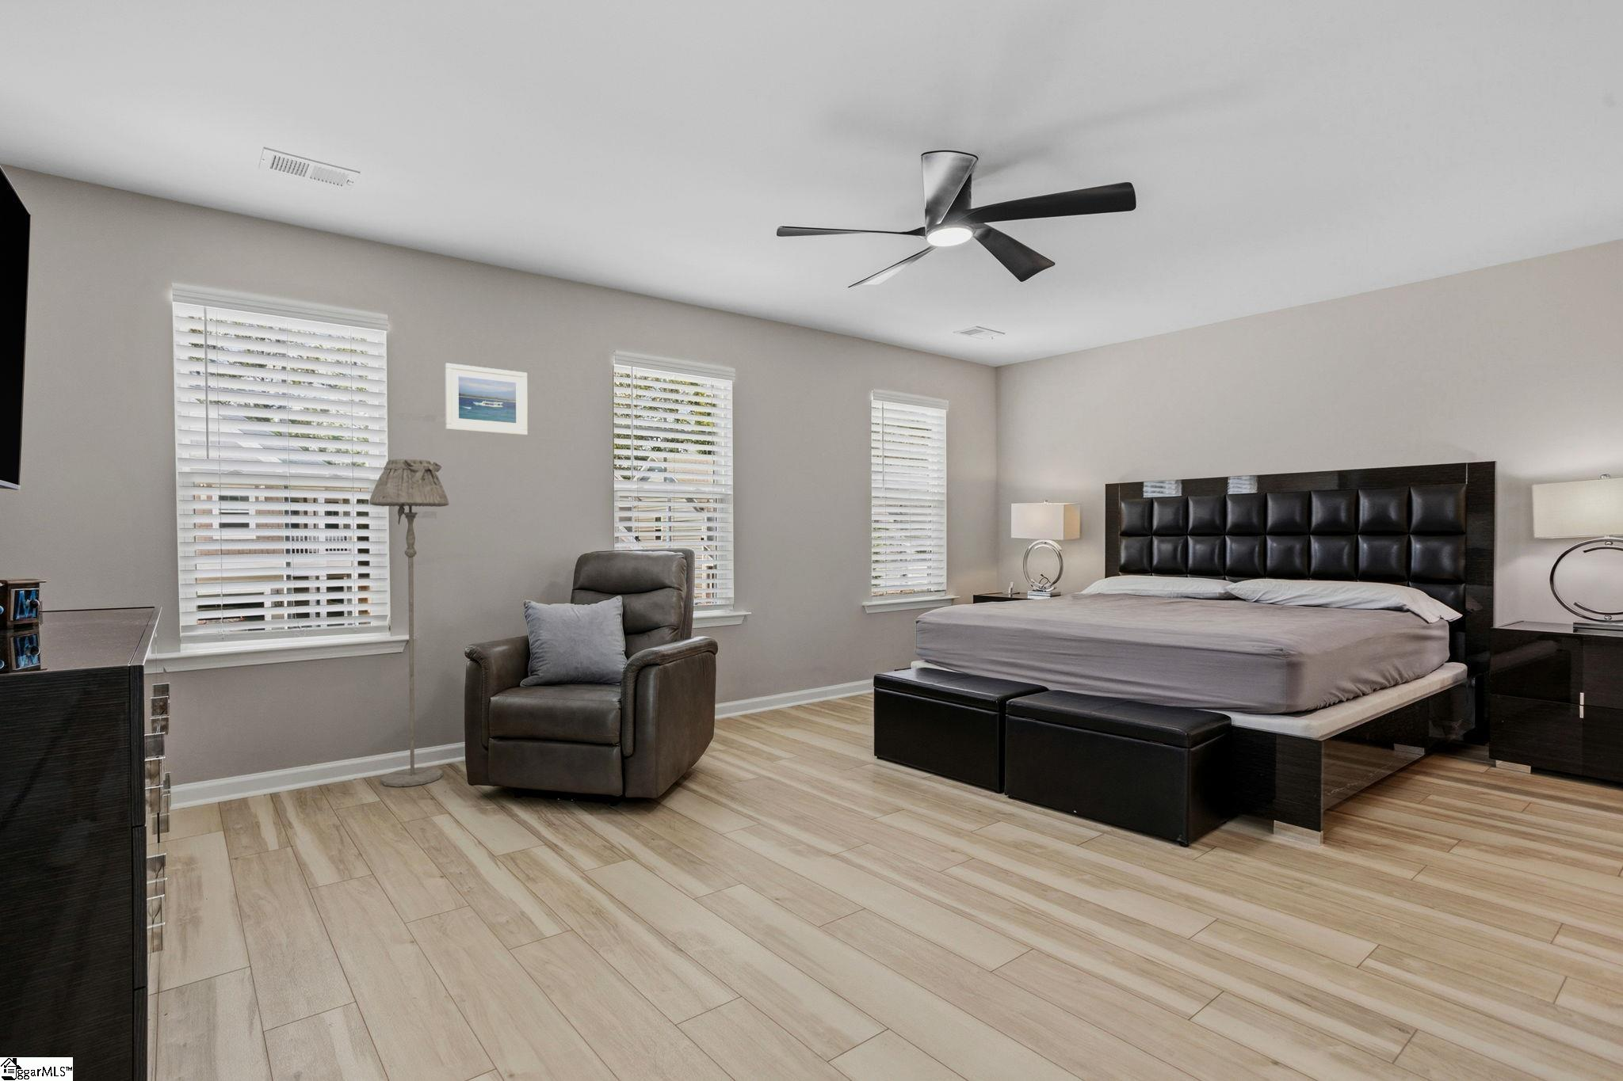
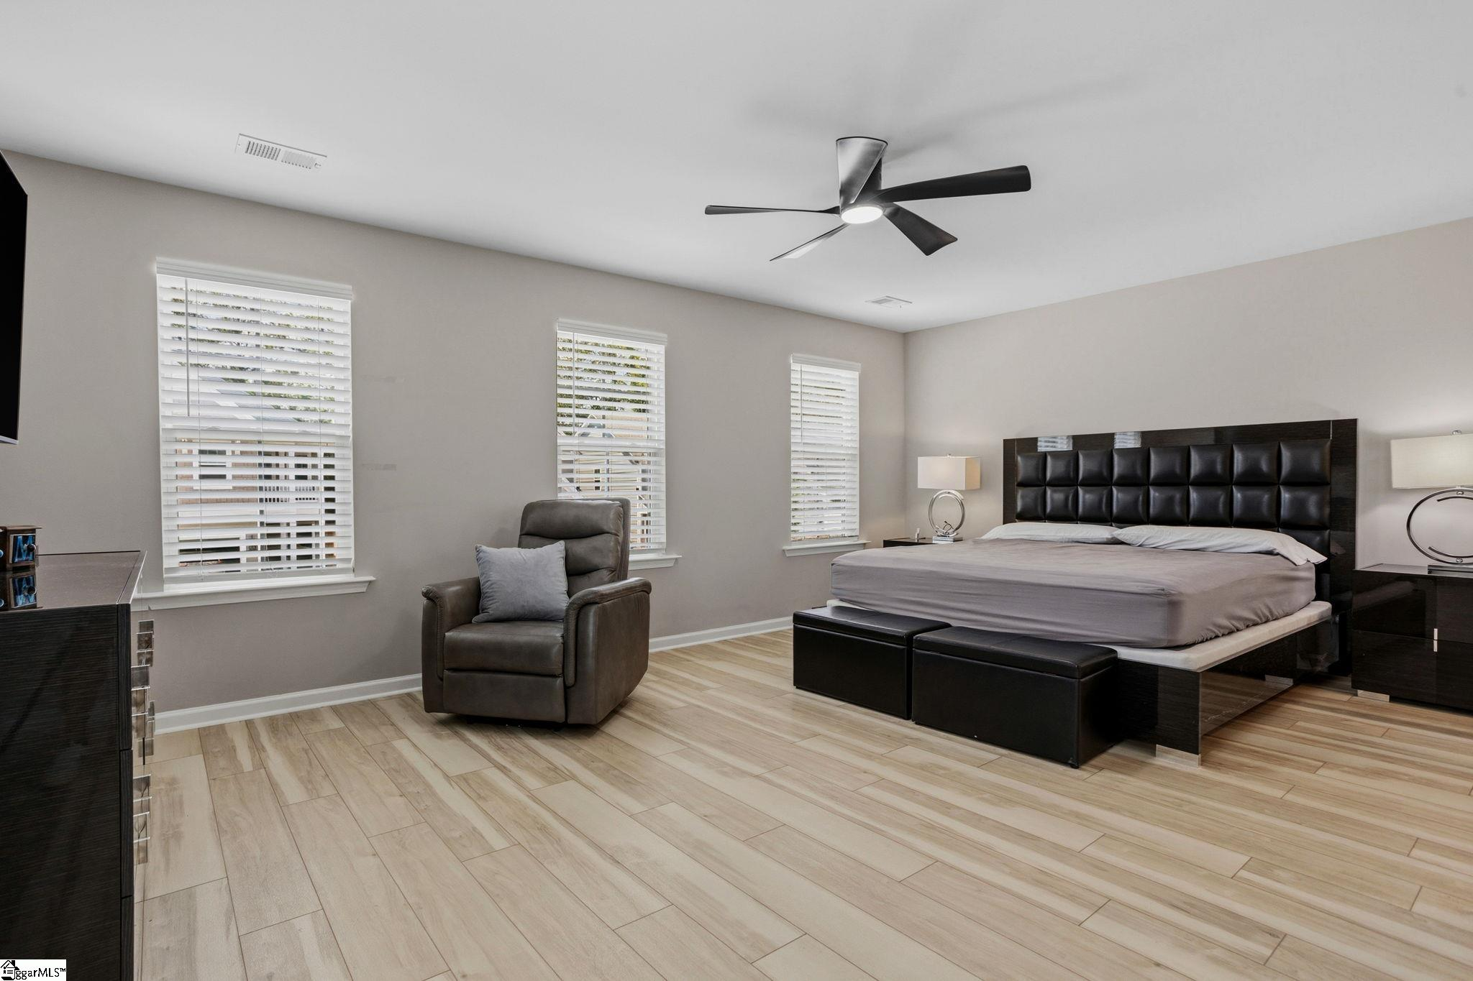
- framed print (488, 399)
- floor lamp (410, 619)
